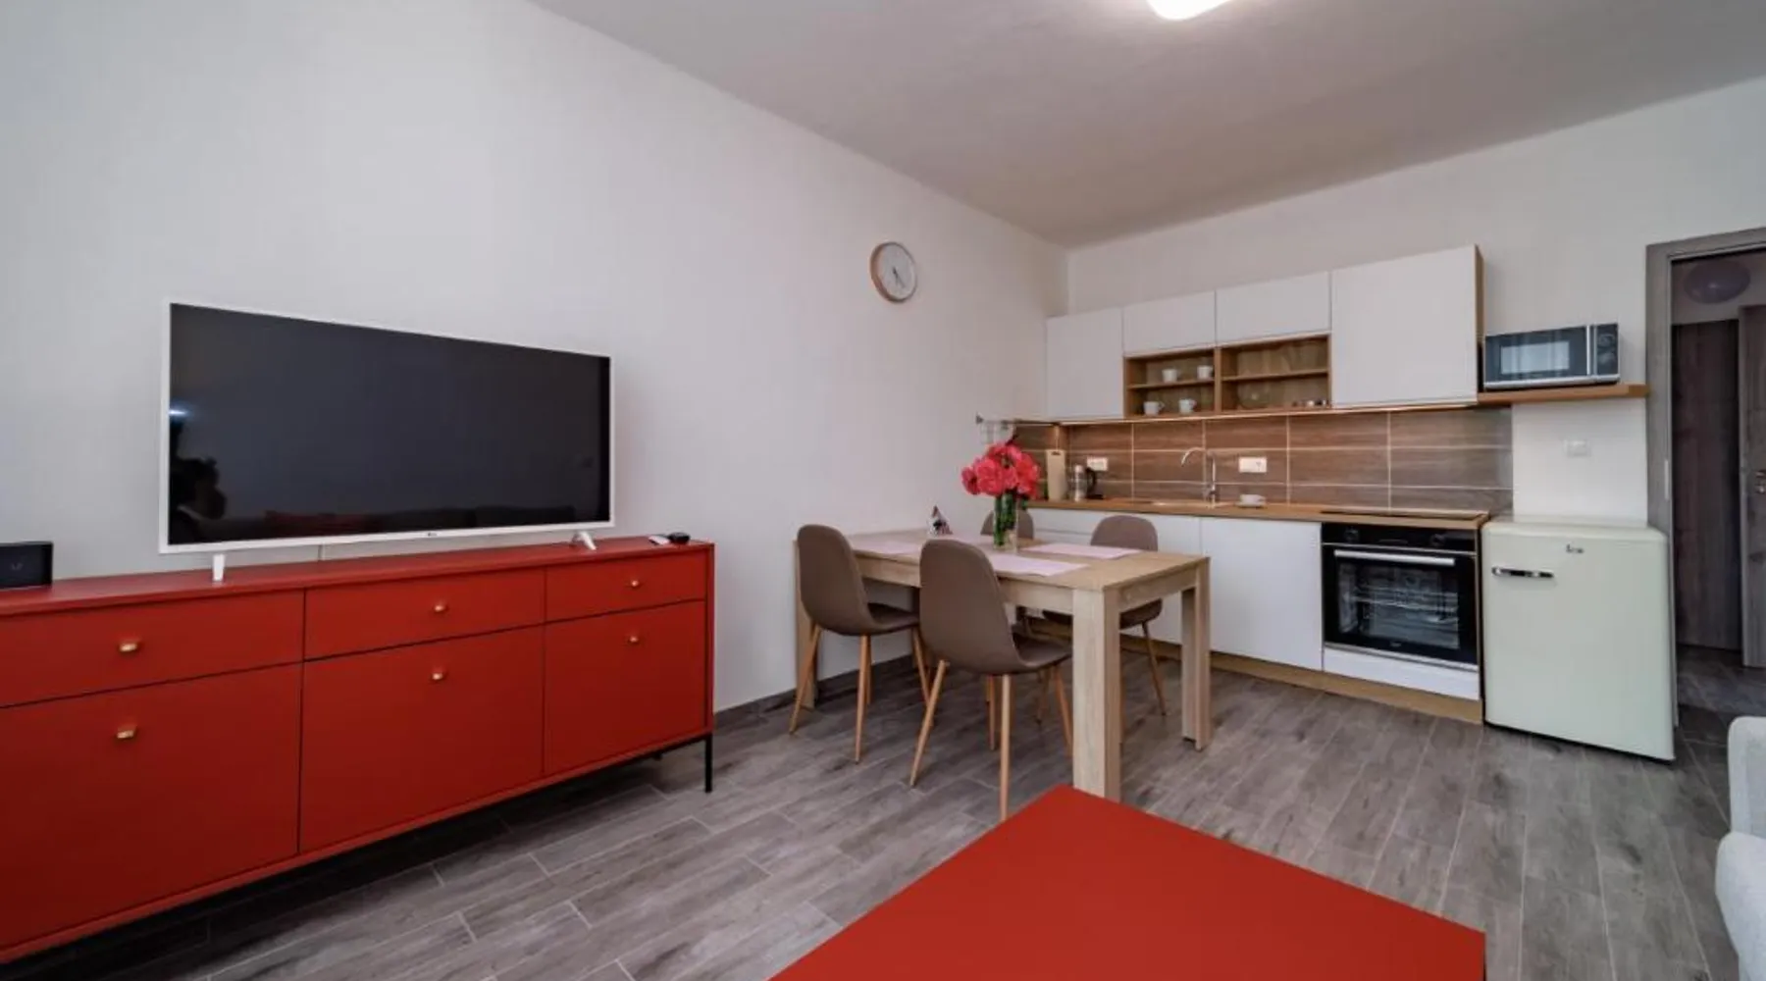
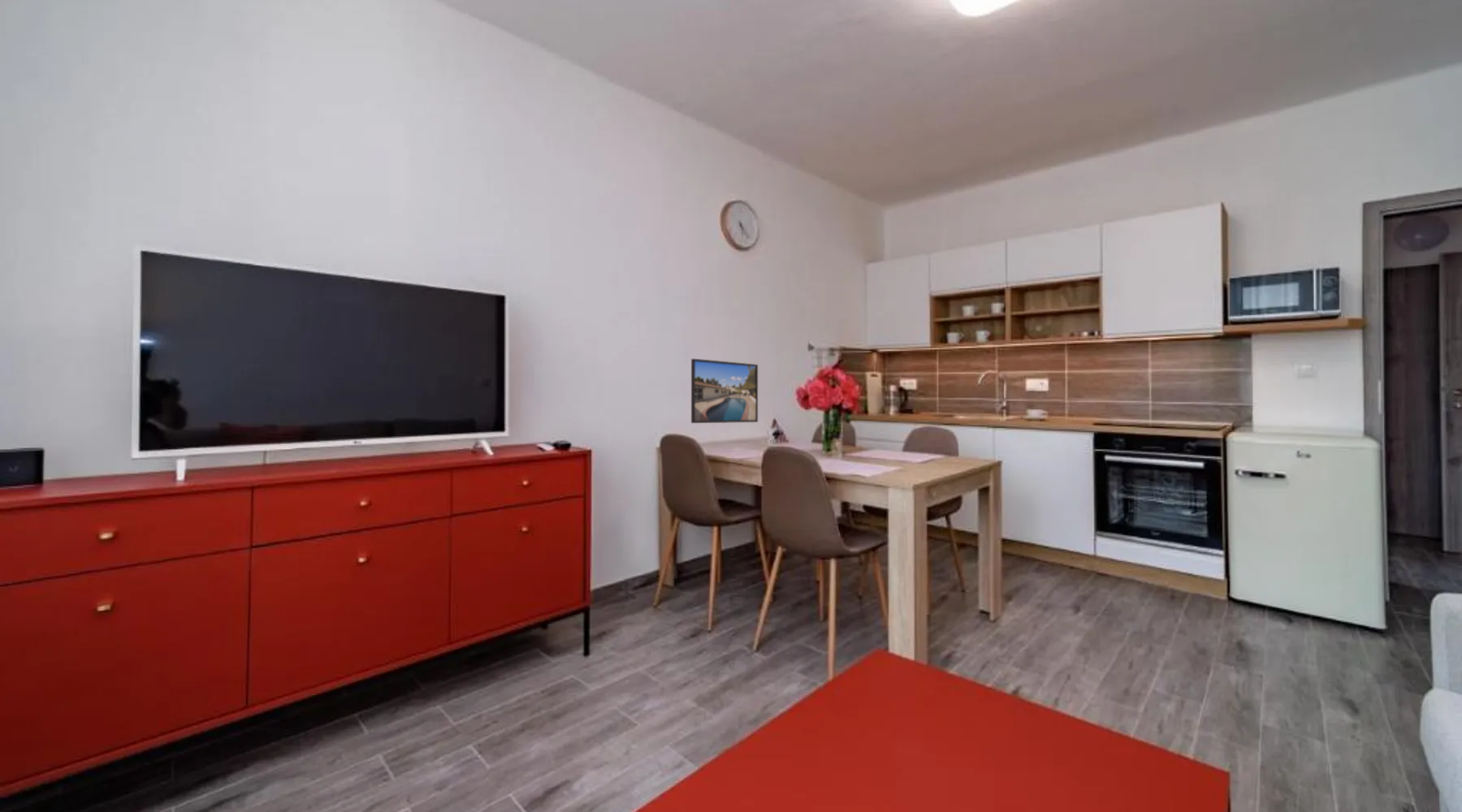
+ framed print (726, 392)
